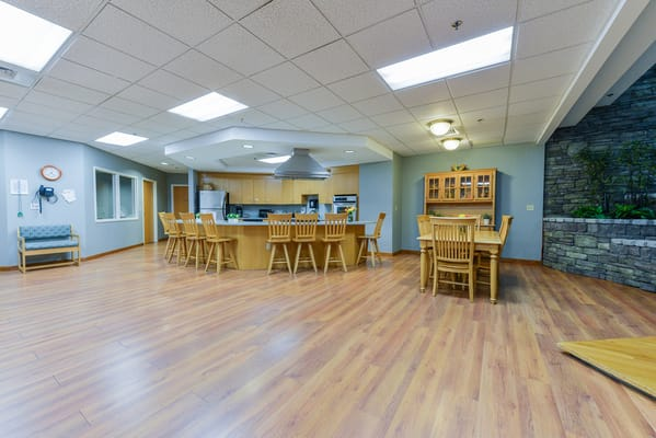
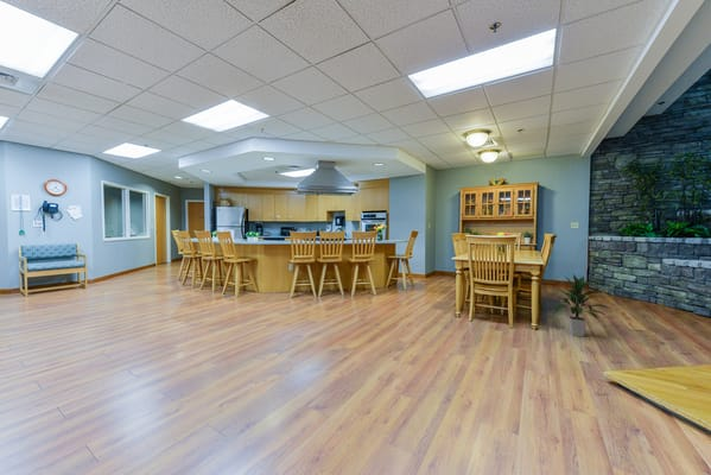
+ indoor plant (578, 303)
